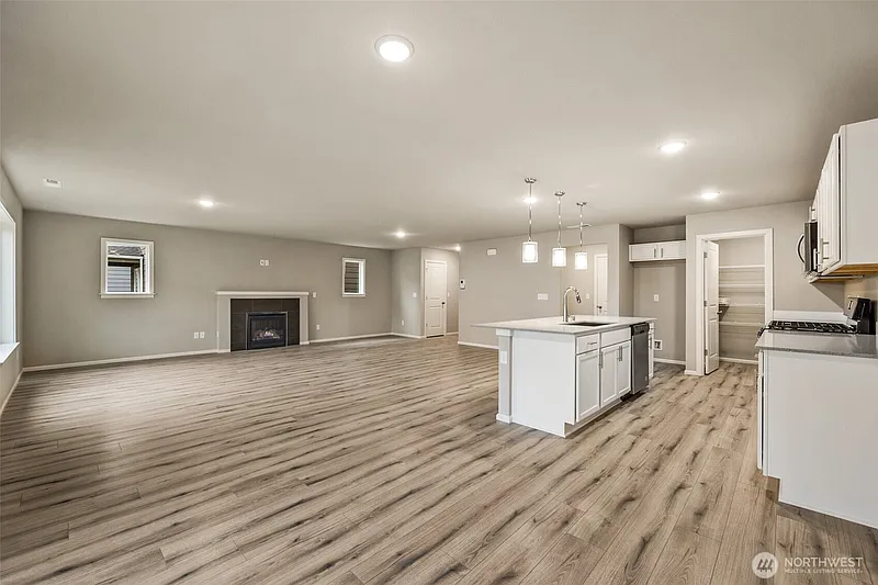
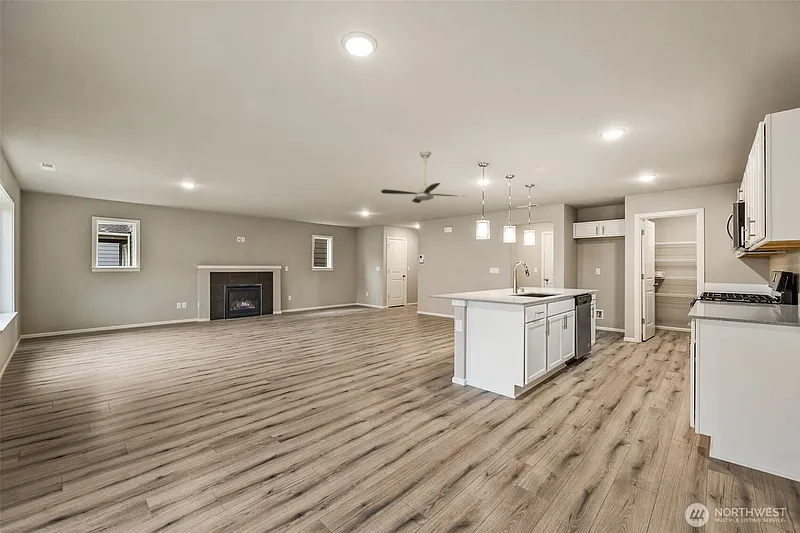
+ ceiling fan (424, 175)
